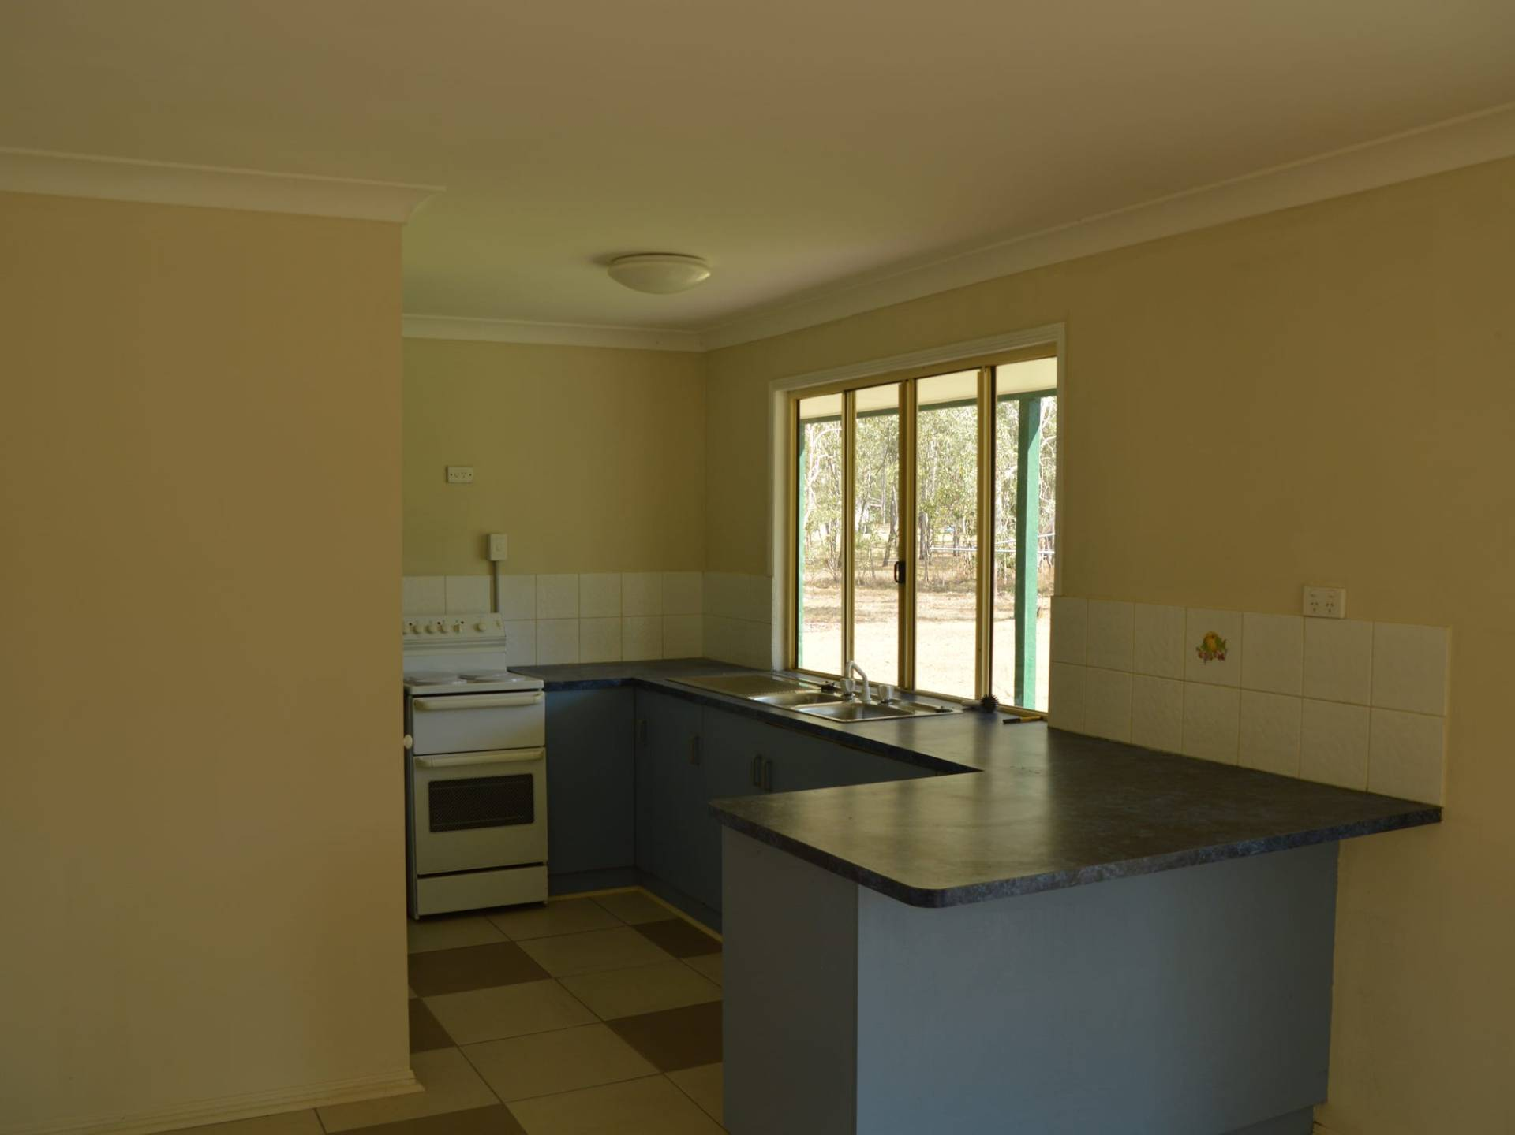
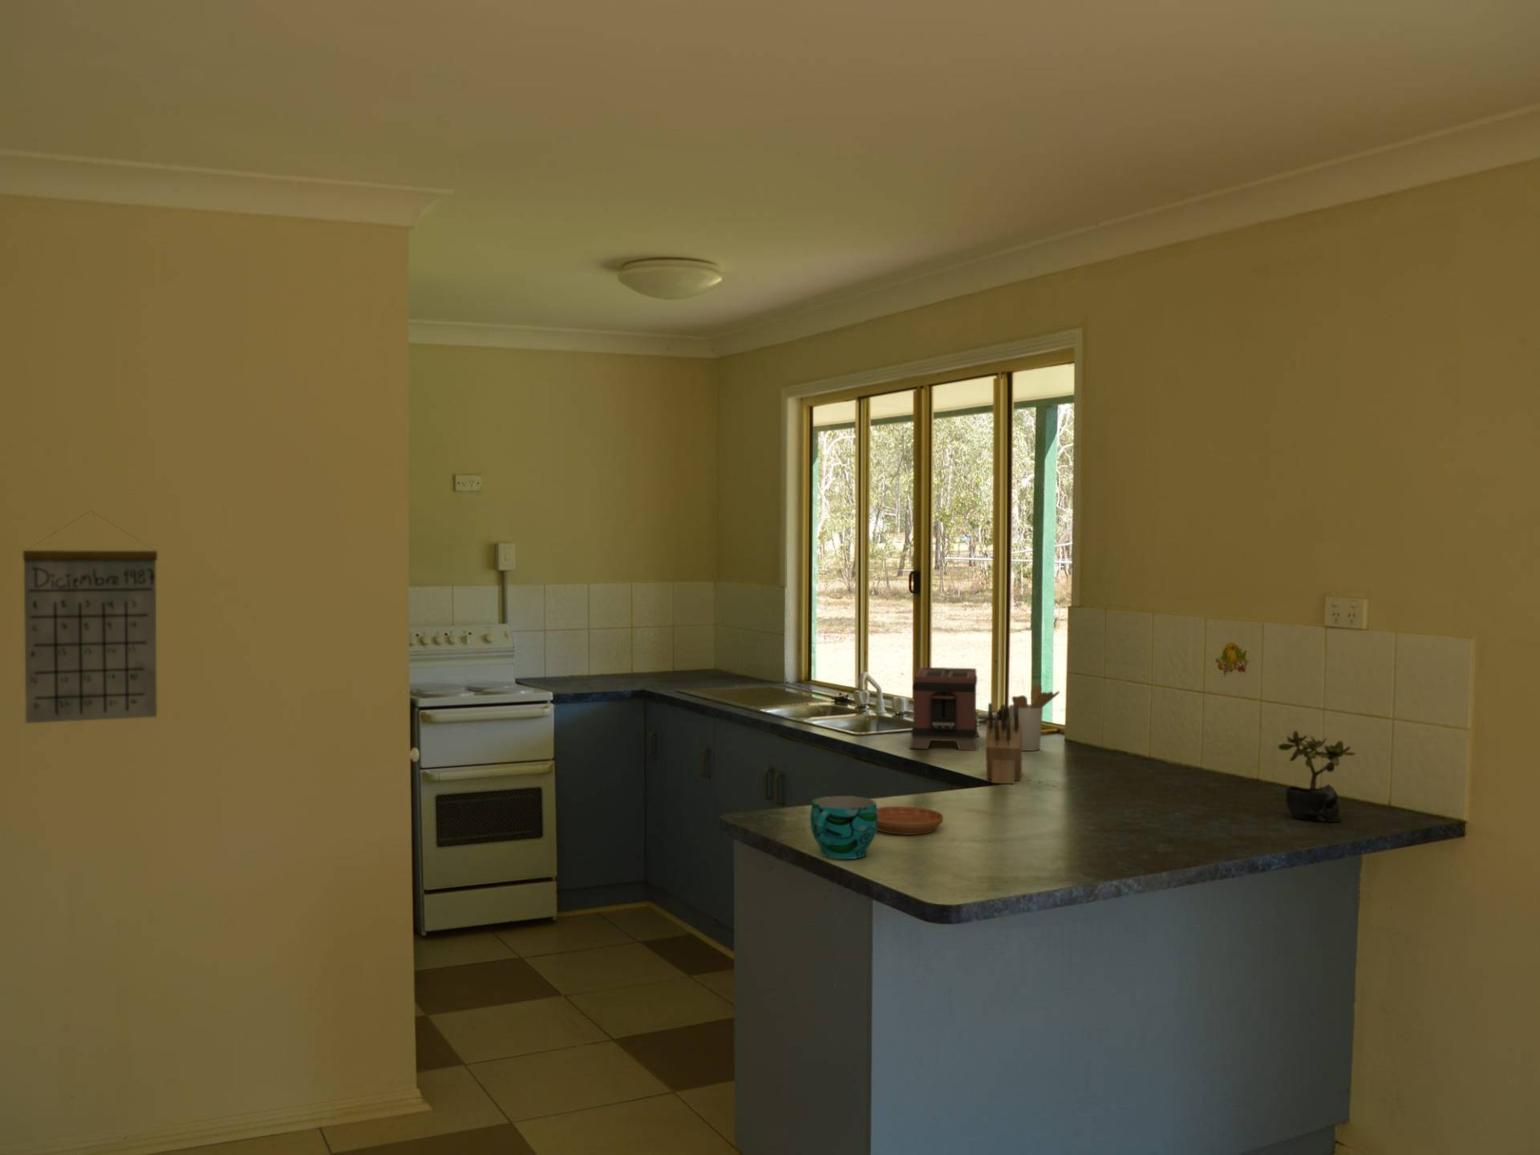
+ knife block (1004, 739)
+ utensil holder (1033, 718)
+ toaster (945, 706)
+ cup (843, 829)
+ saucer (903, 820)
+ succulent plant (1316, 775)
+ calendar (91, 615)
